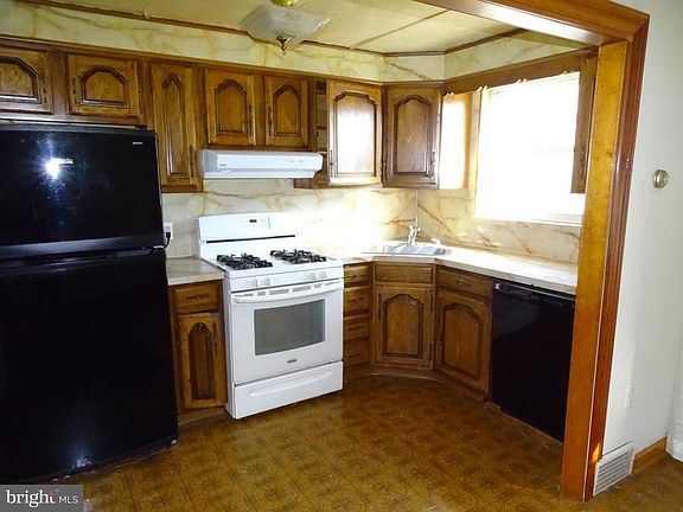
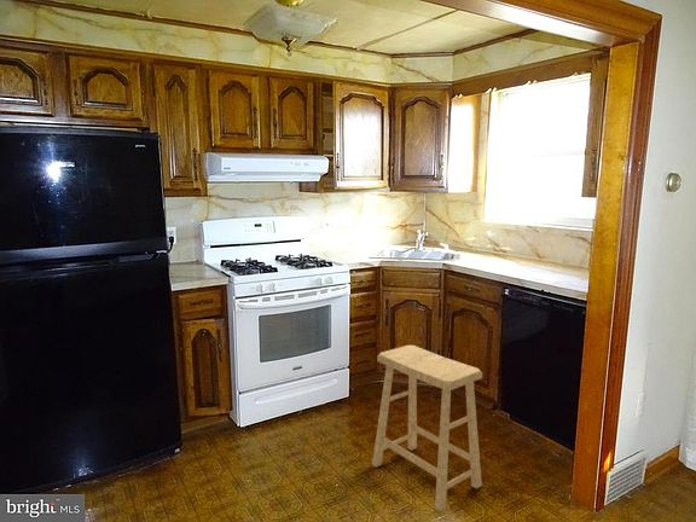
+ stool (416, 419)
